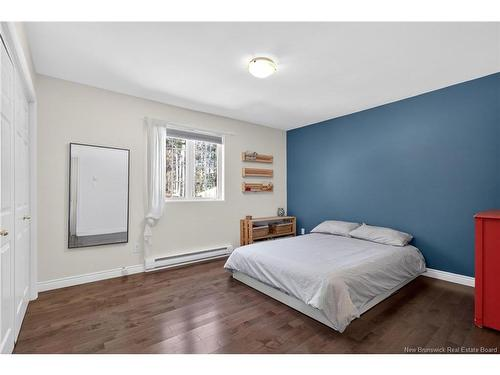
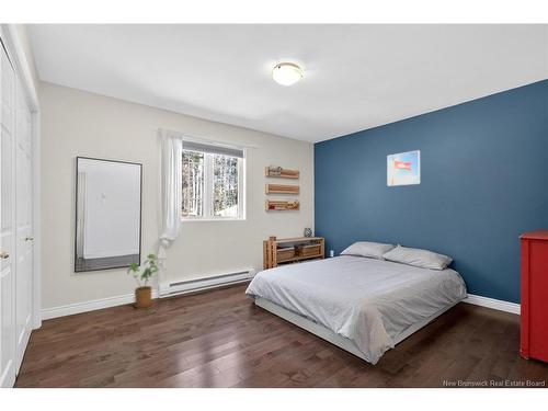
+ house plant (146, 281)
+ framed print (402, 169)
